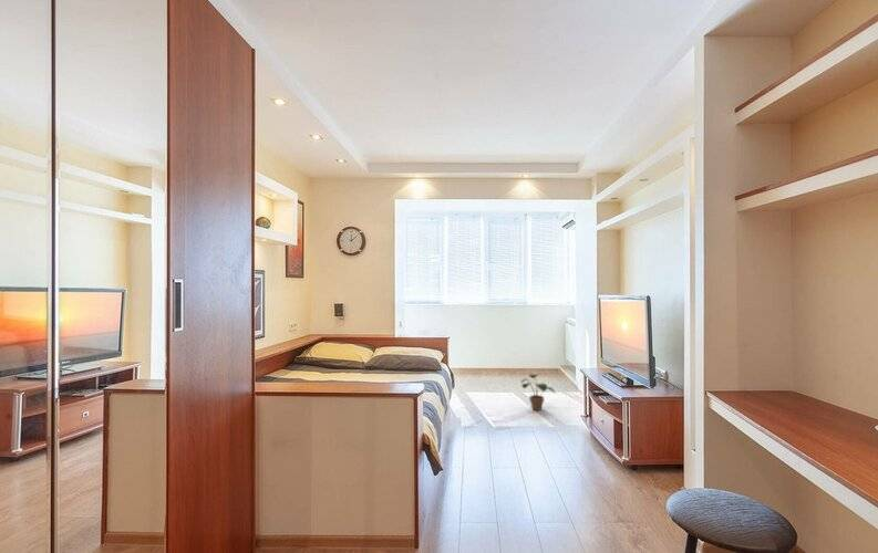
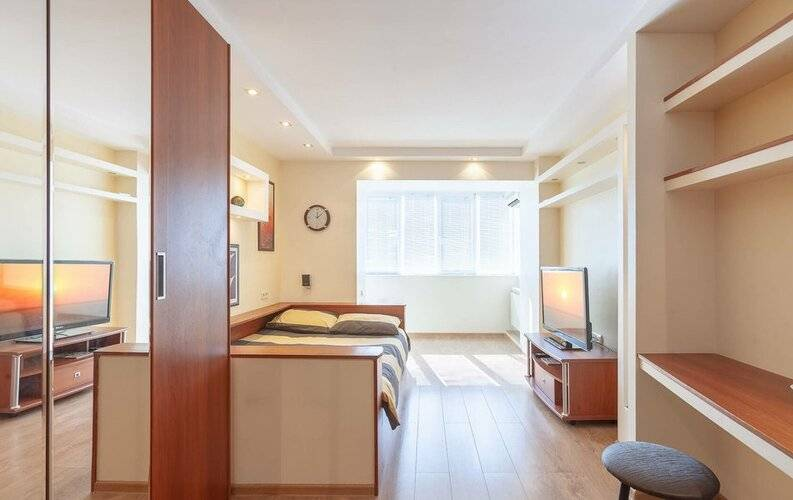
- potted plant (536, 392)
